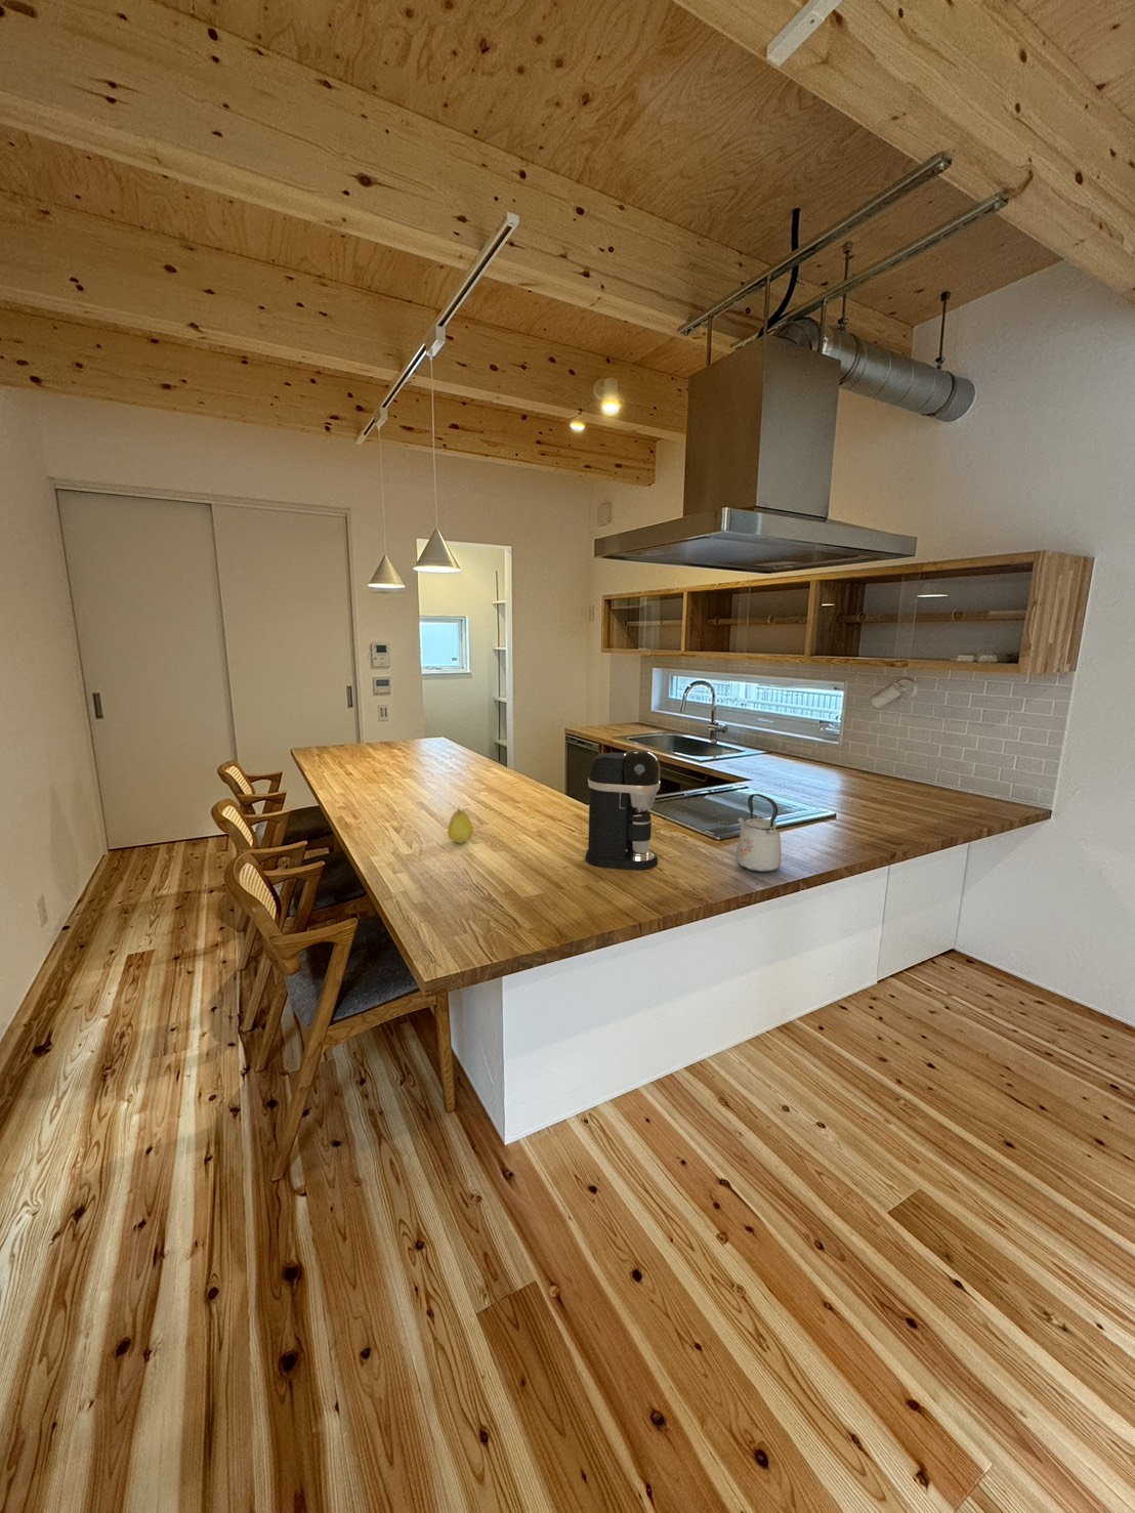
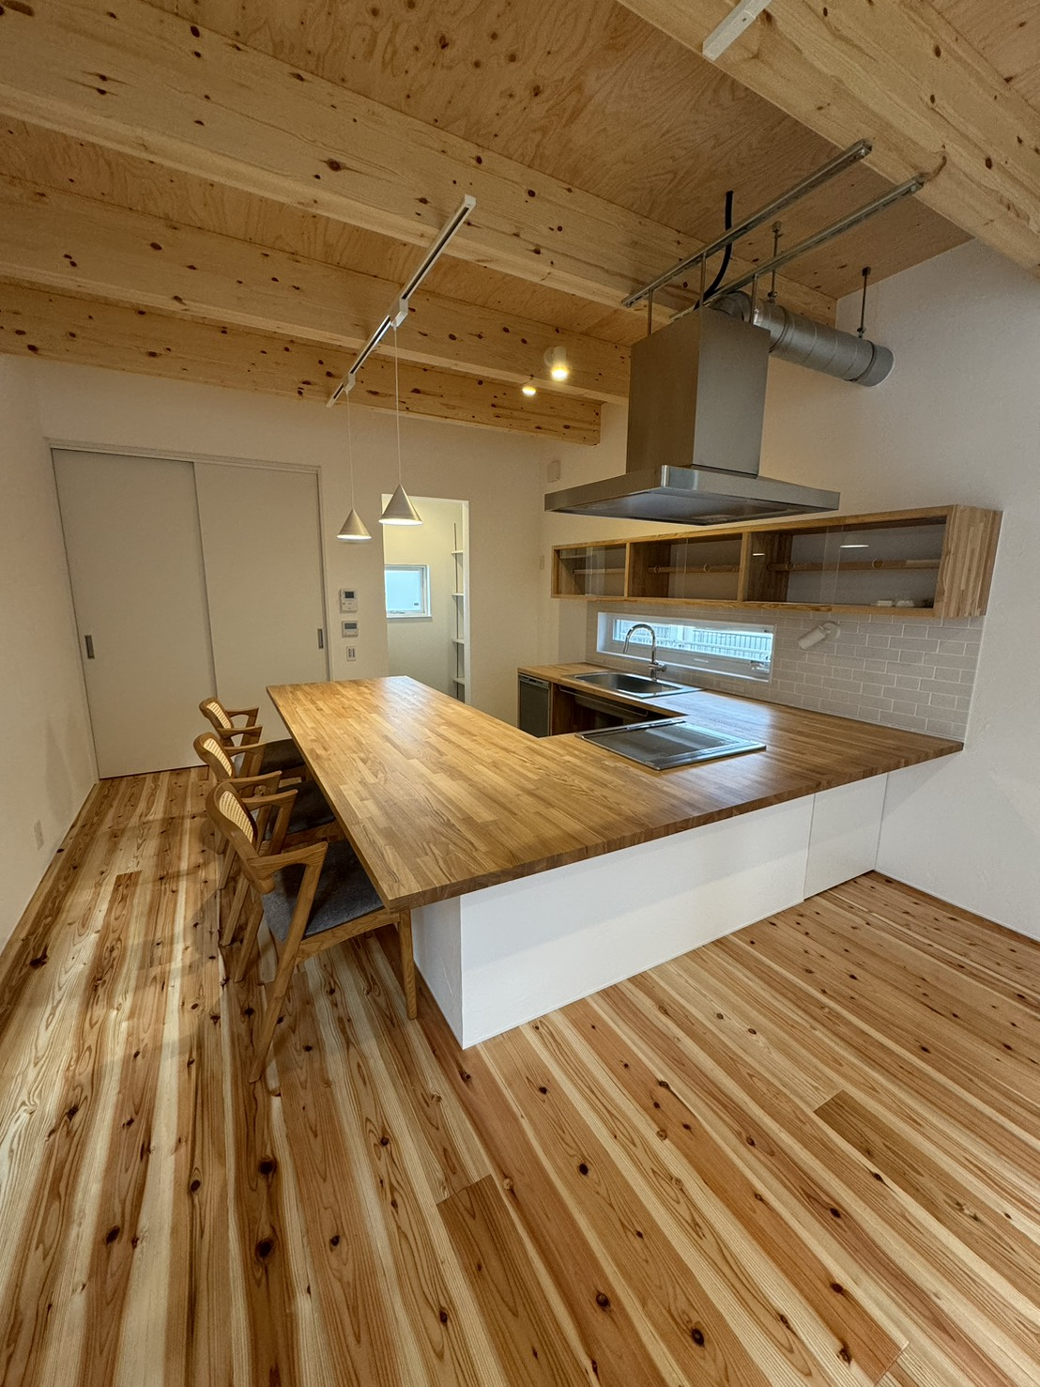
- fruit (461, 825)
- kettle (755, 829)
- coffee maker (622, 805)
